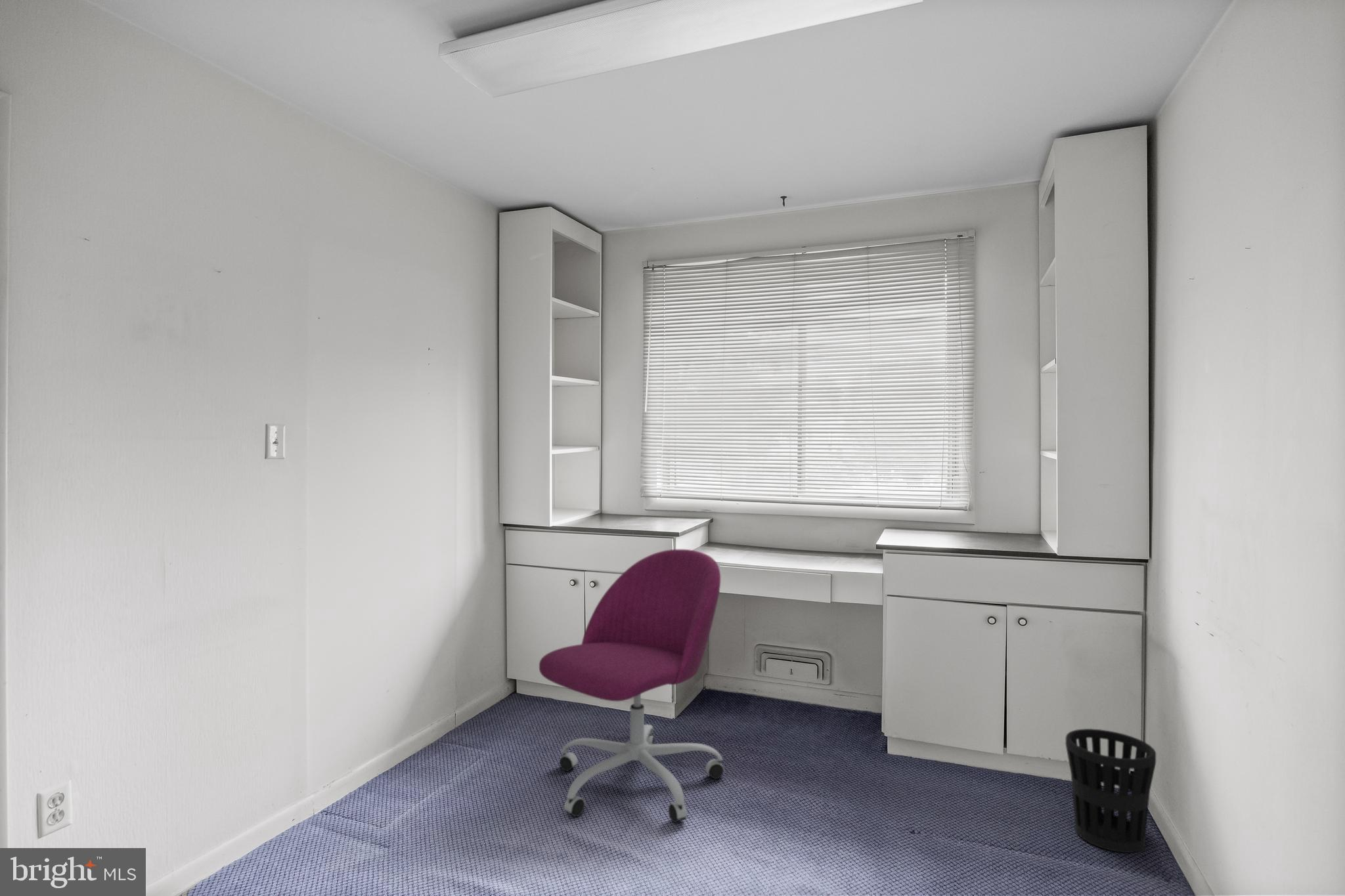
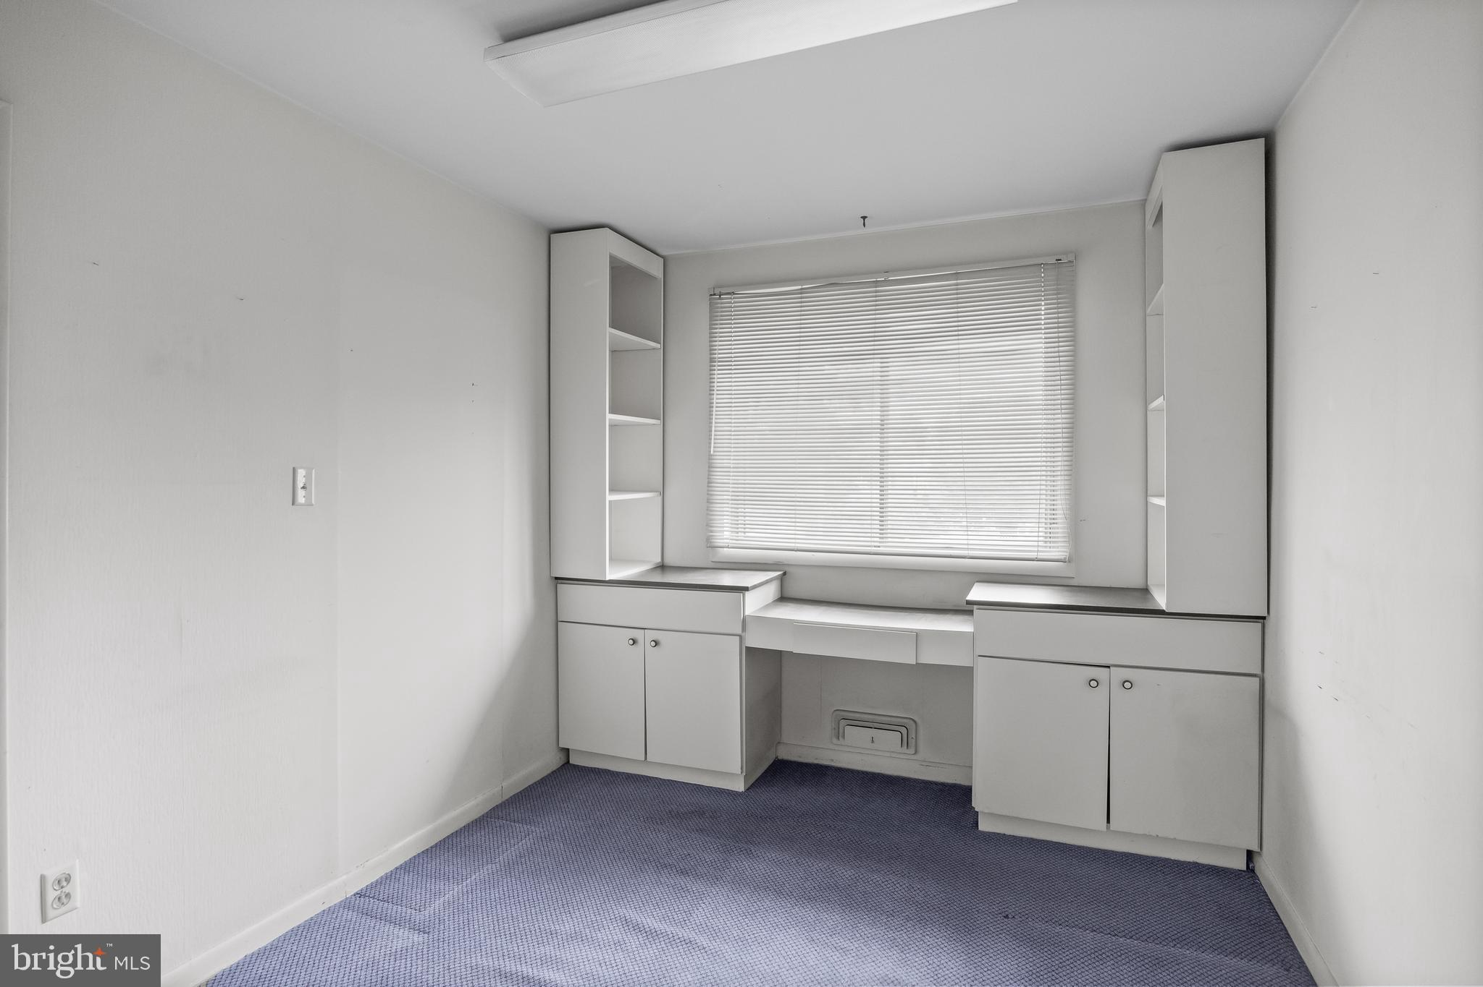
- office chair (633, 672)
- wastebasket (1109, 789)
